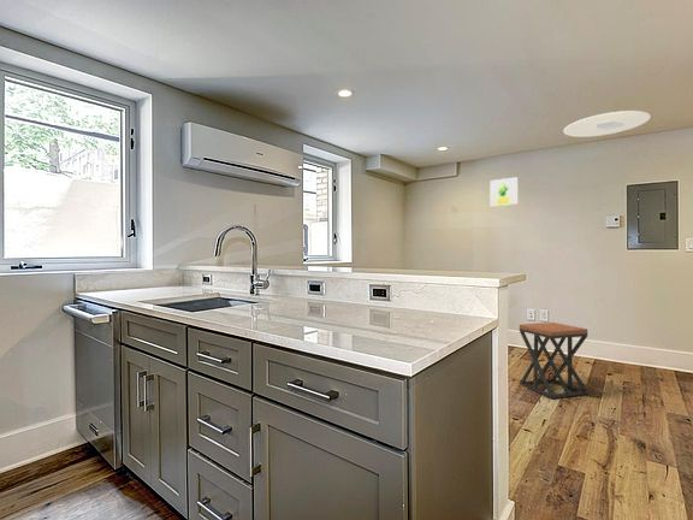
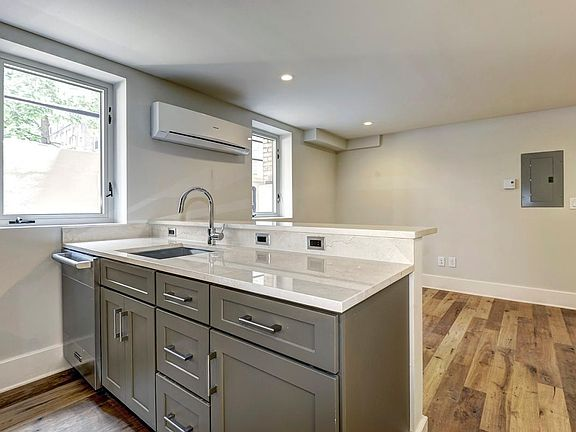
- stool (552, 358)
- wall art (503, 191)
- ceiling light (604, 120)
